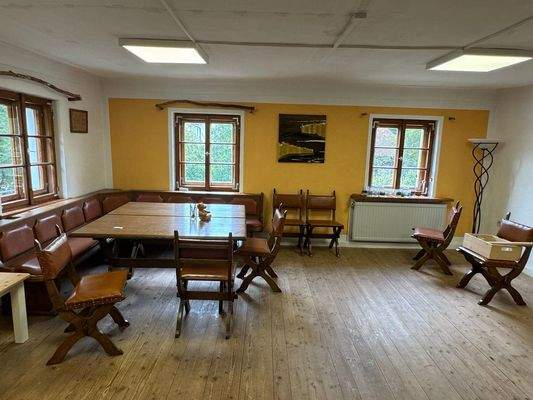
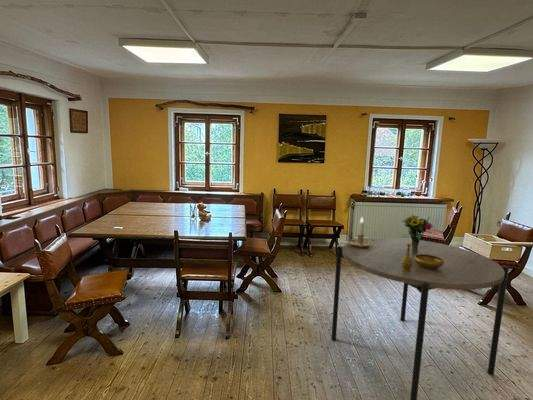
+ decorative bowl (422, 255)
+ bouquet (416, 233)
+ dining table (405, 306)
+ candlestick (362, 230)
